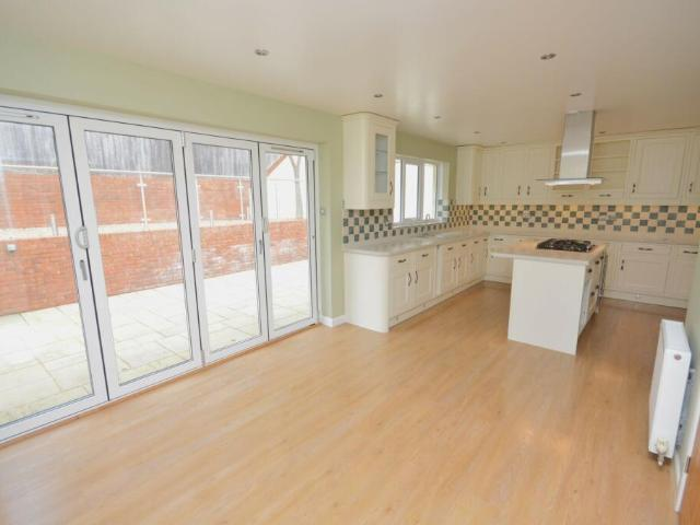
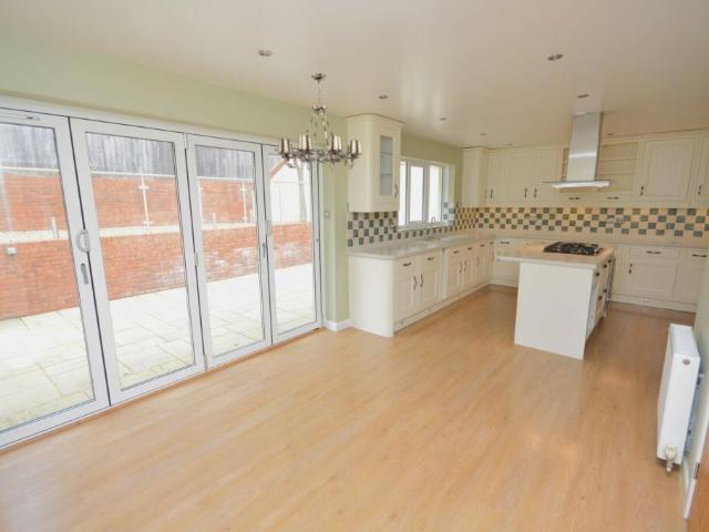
+ chandelier (316, 123)
